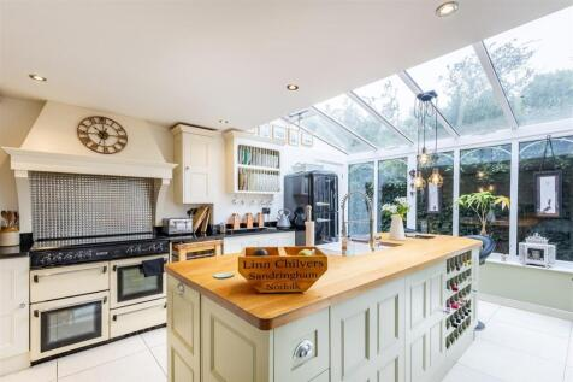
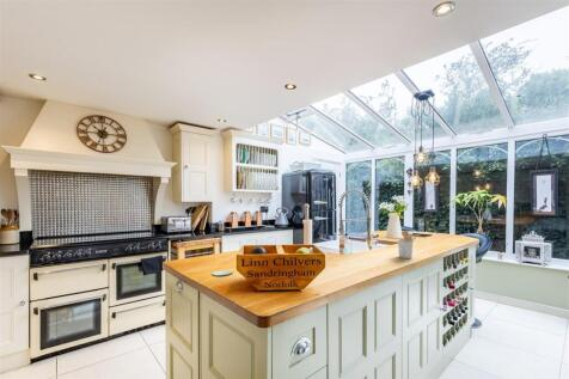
+ utensil holder (409, 244)
